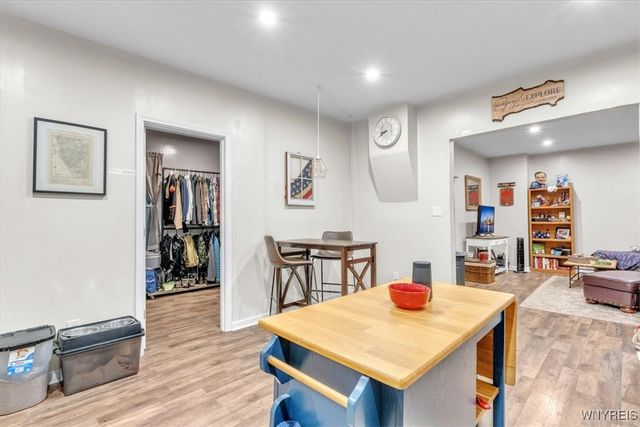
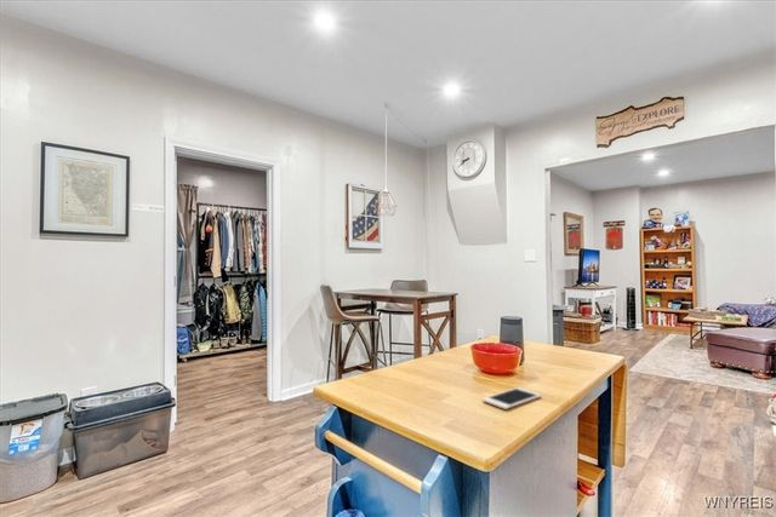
+ cell phone (512, 397)
